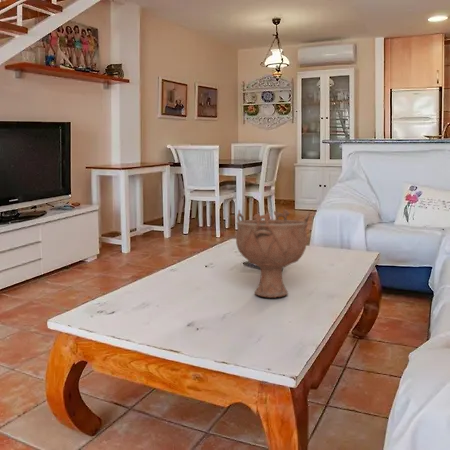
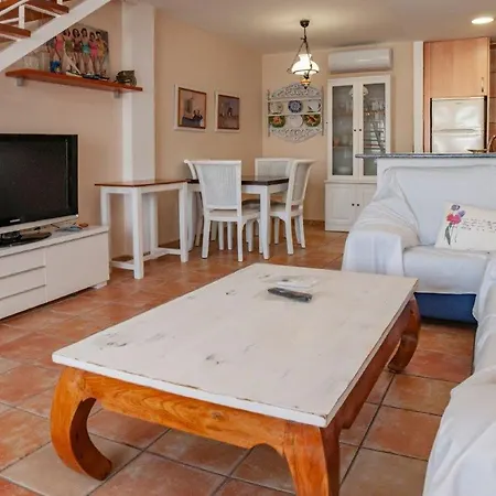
- decorative bowl (272, 252)
